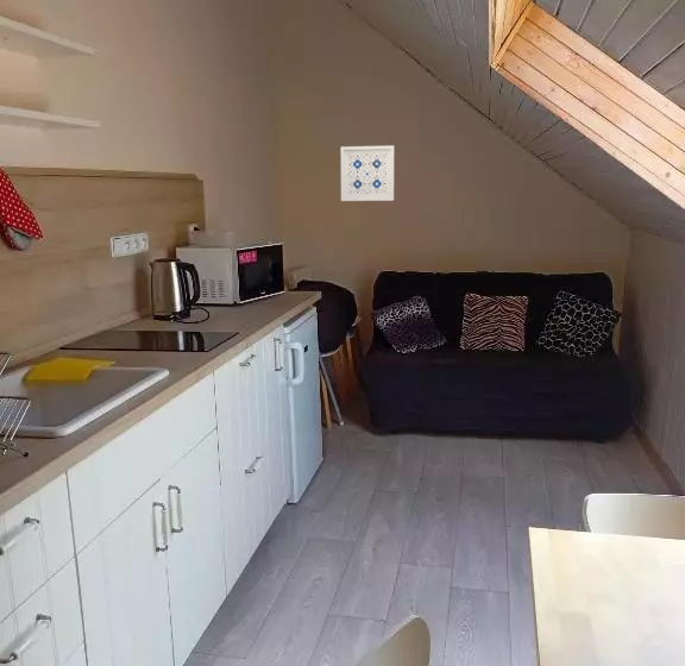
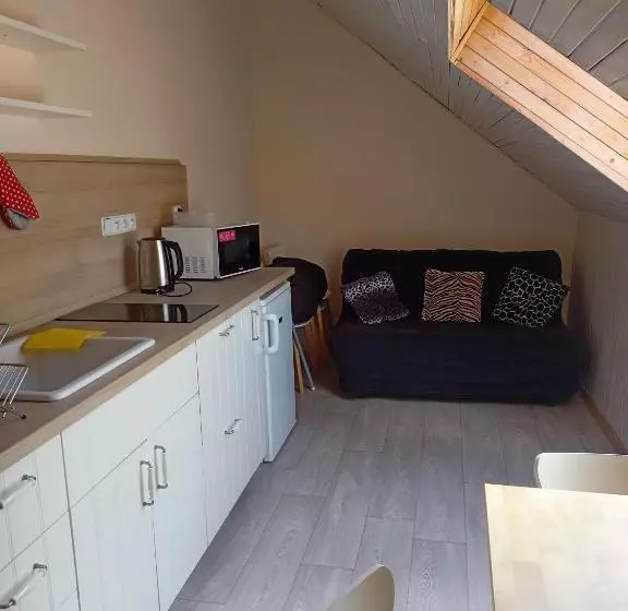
- wall art (366, 174)
